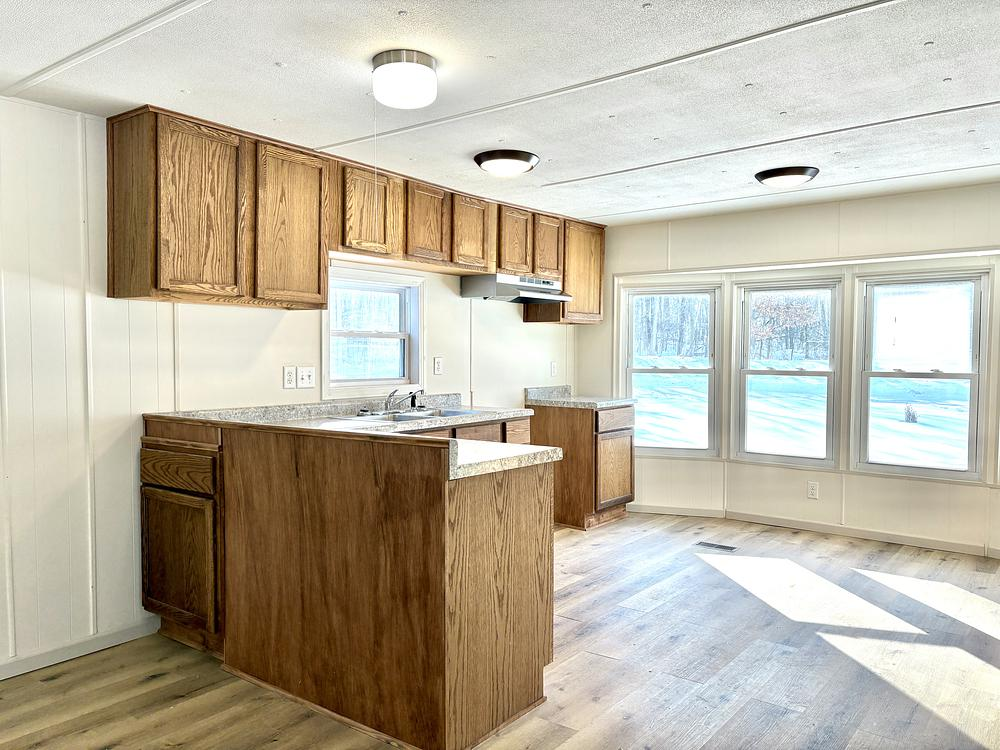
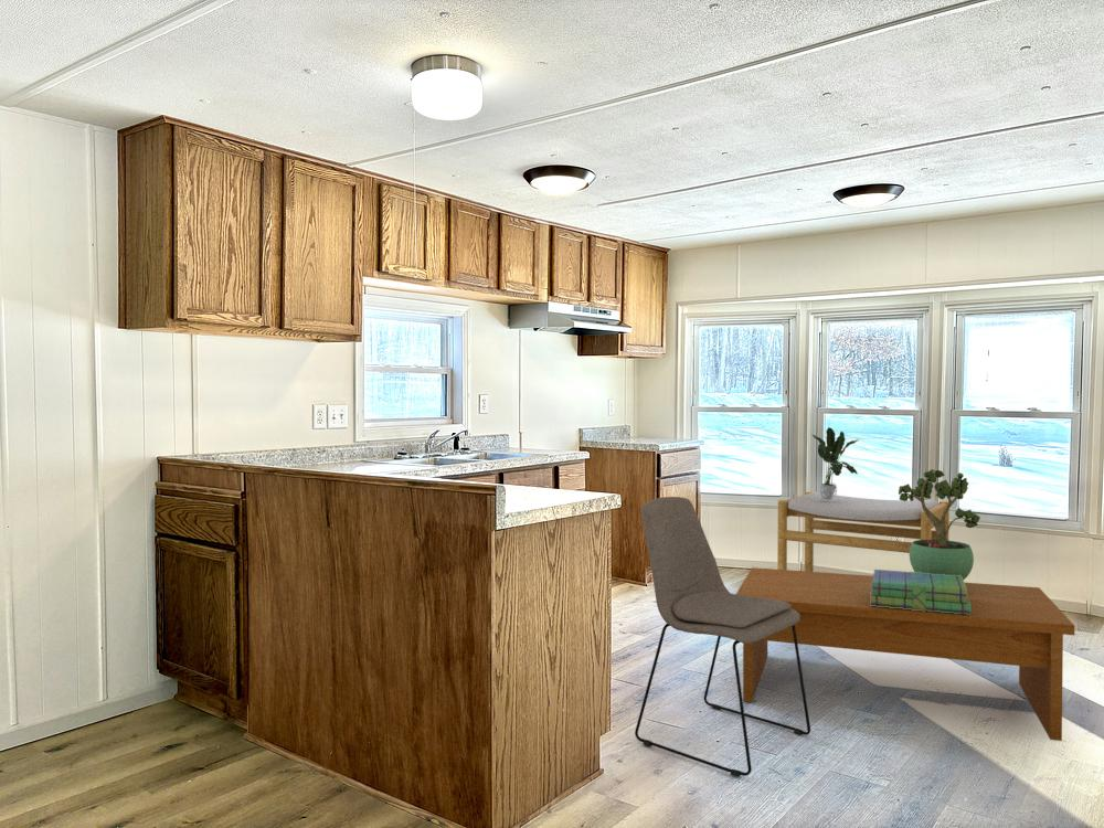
+ footstool (862, 545)
+ stack of books (917, 590)
+ chair (716, 619)
+ potted plant (831, 463)
+ coffee table (889, 643)
+ potted plant (937, 527)
